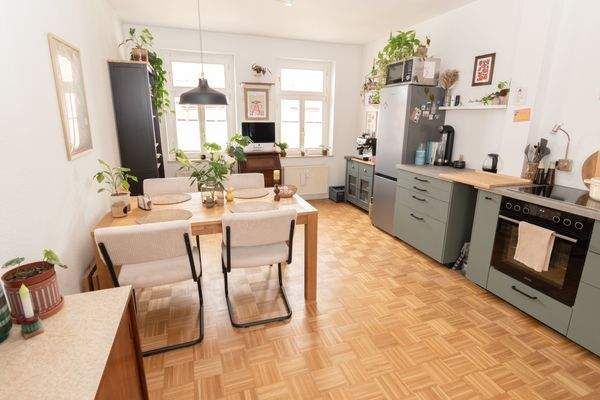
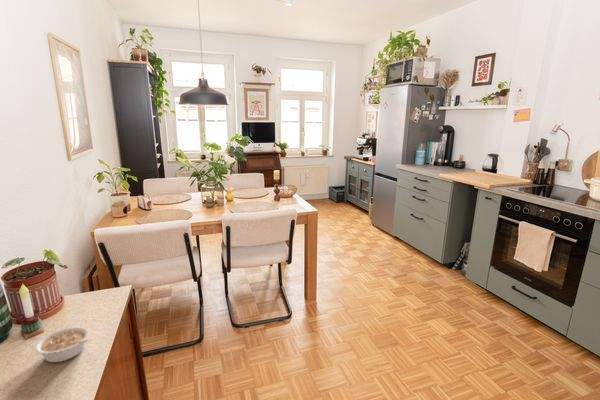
+ legume (65, 344)
